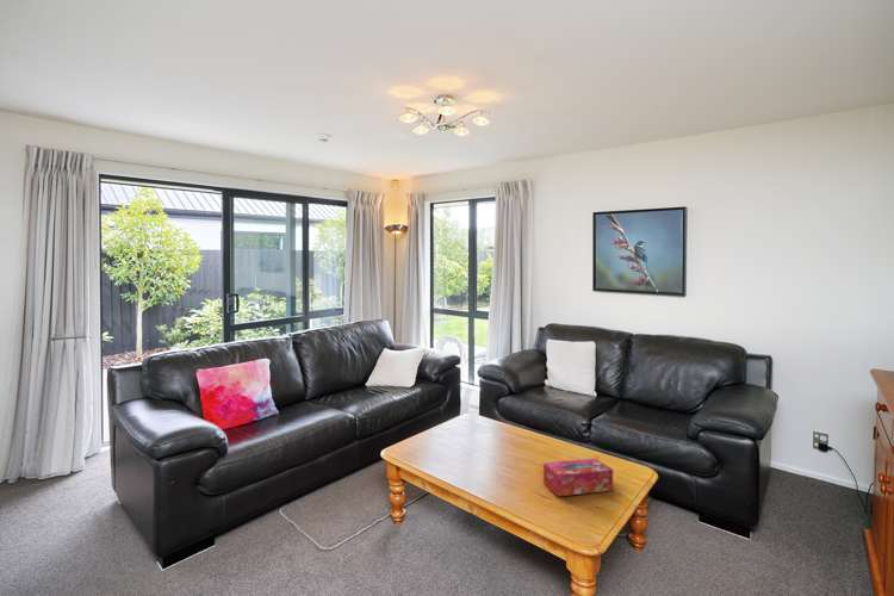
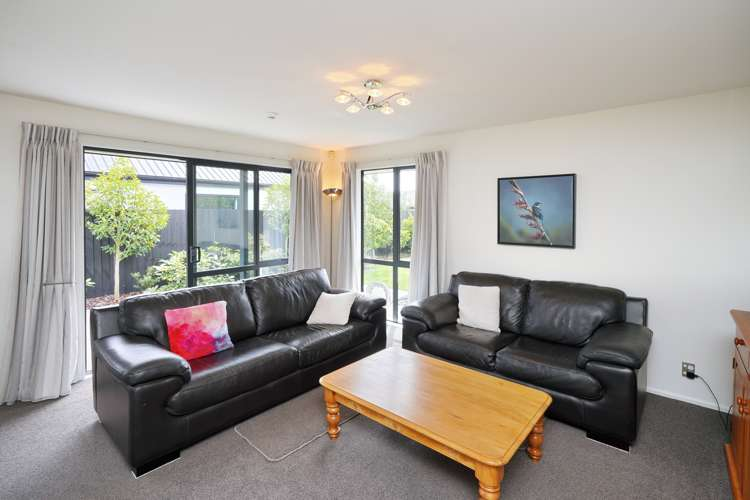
- tissue box (577, 476)
